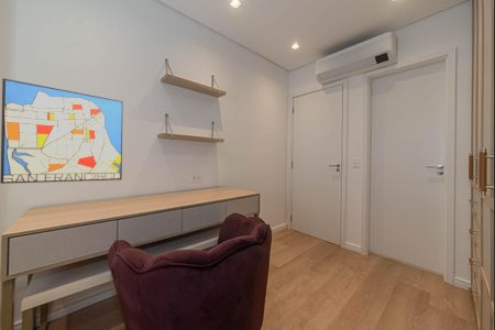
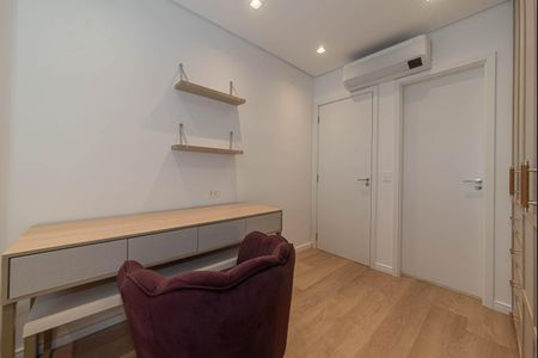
- wall art (70, 136)
